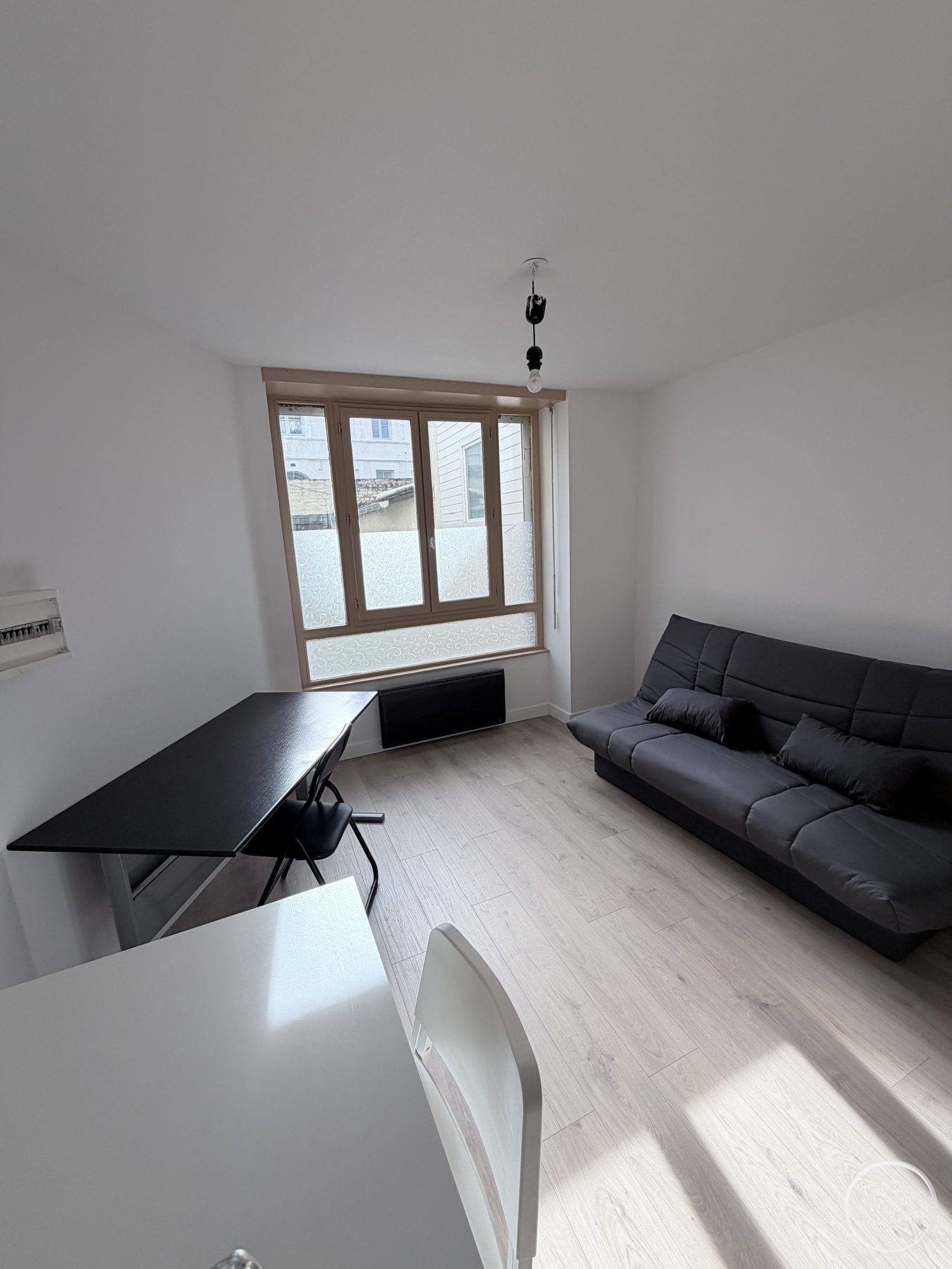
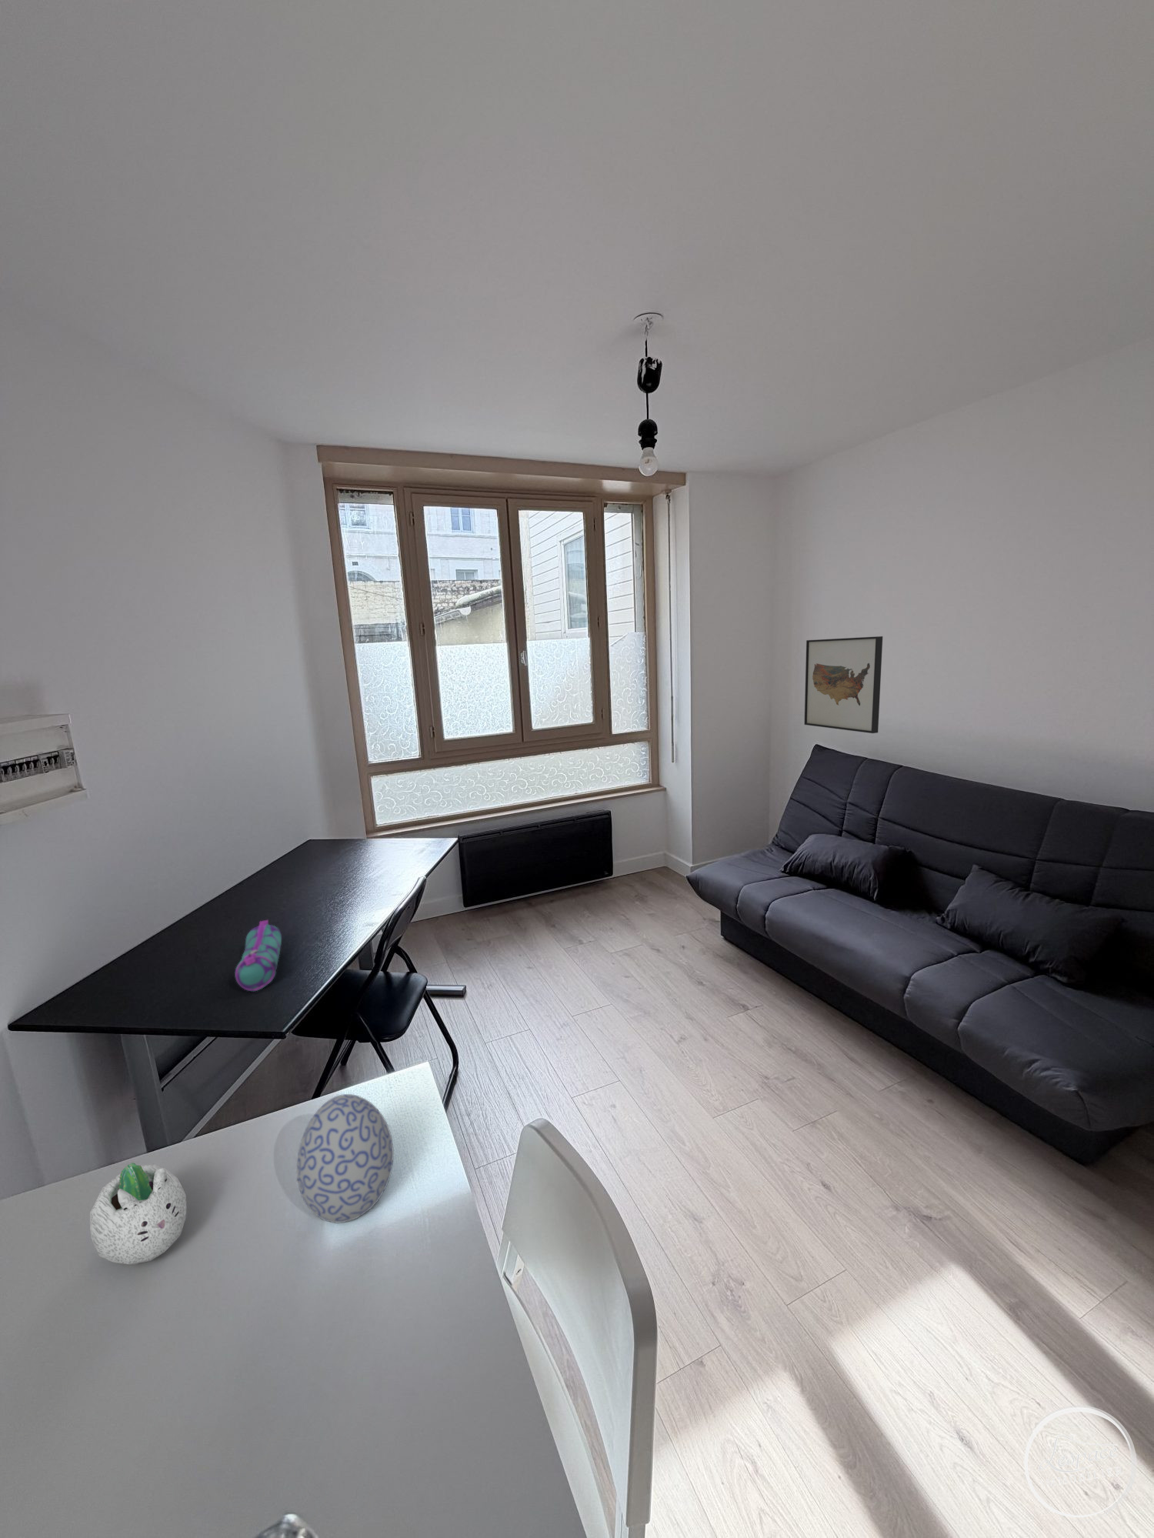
+ decorative egg (344, 1149)
+ succulent planter (138, 1203)
+ wall art (840, 684)
+ pencil case (261, 954)
